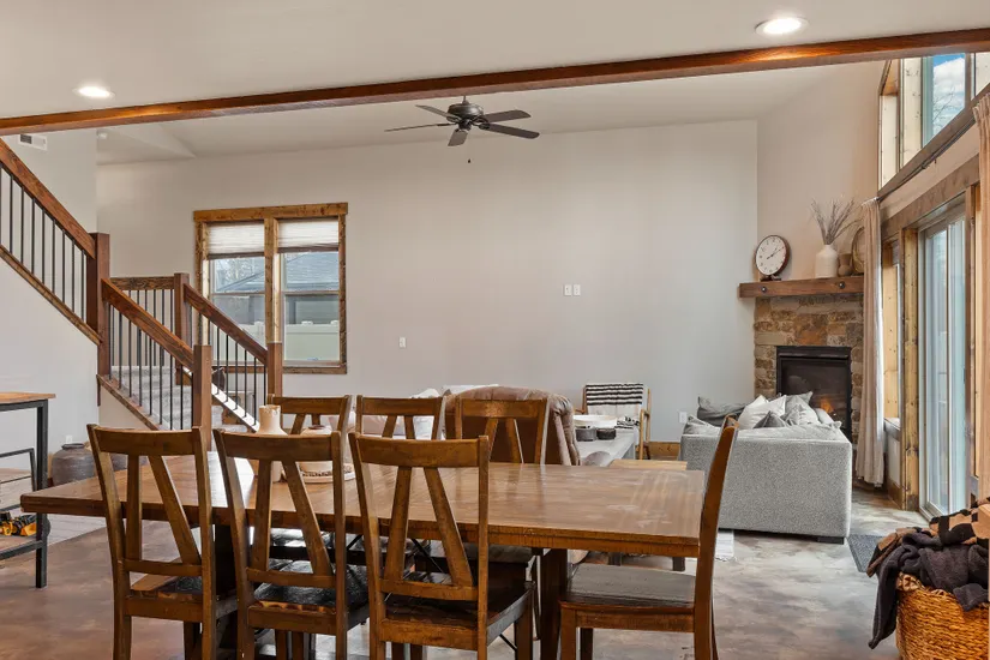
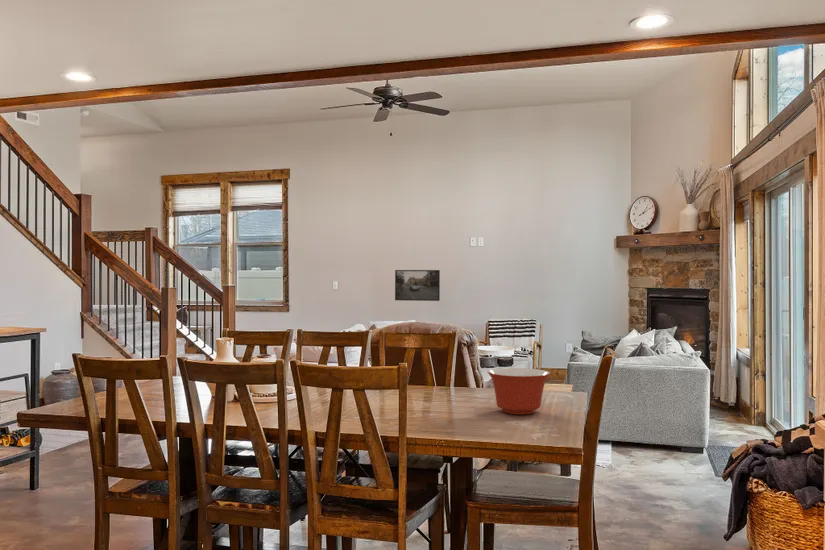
+ mixing bowl (518, 391)
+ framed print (417, 285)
